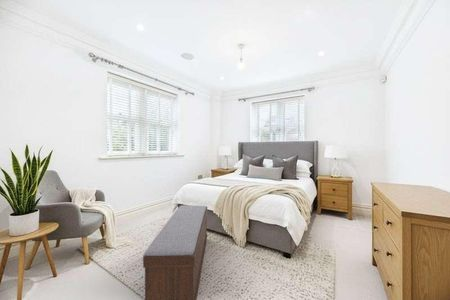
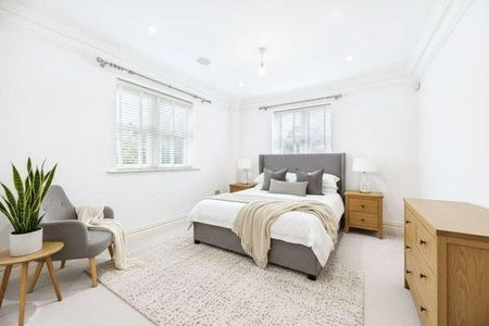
- bench (184, 243)
